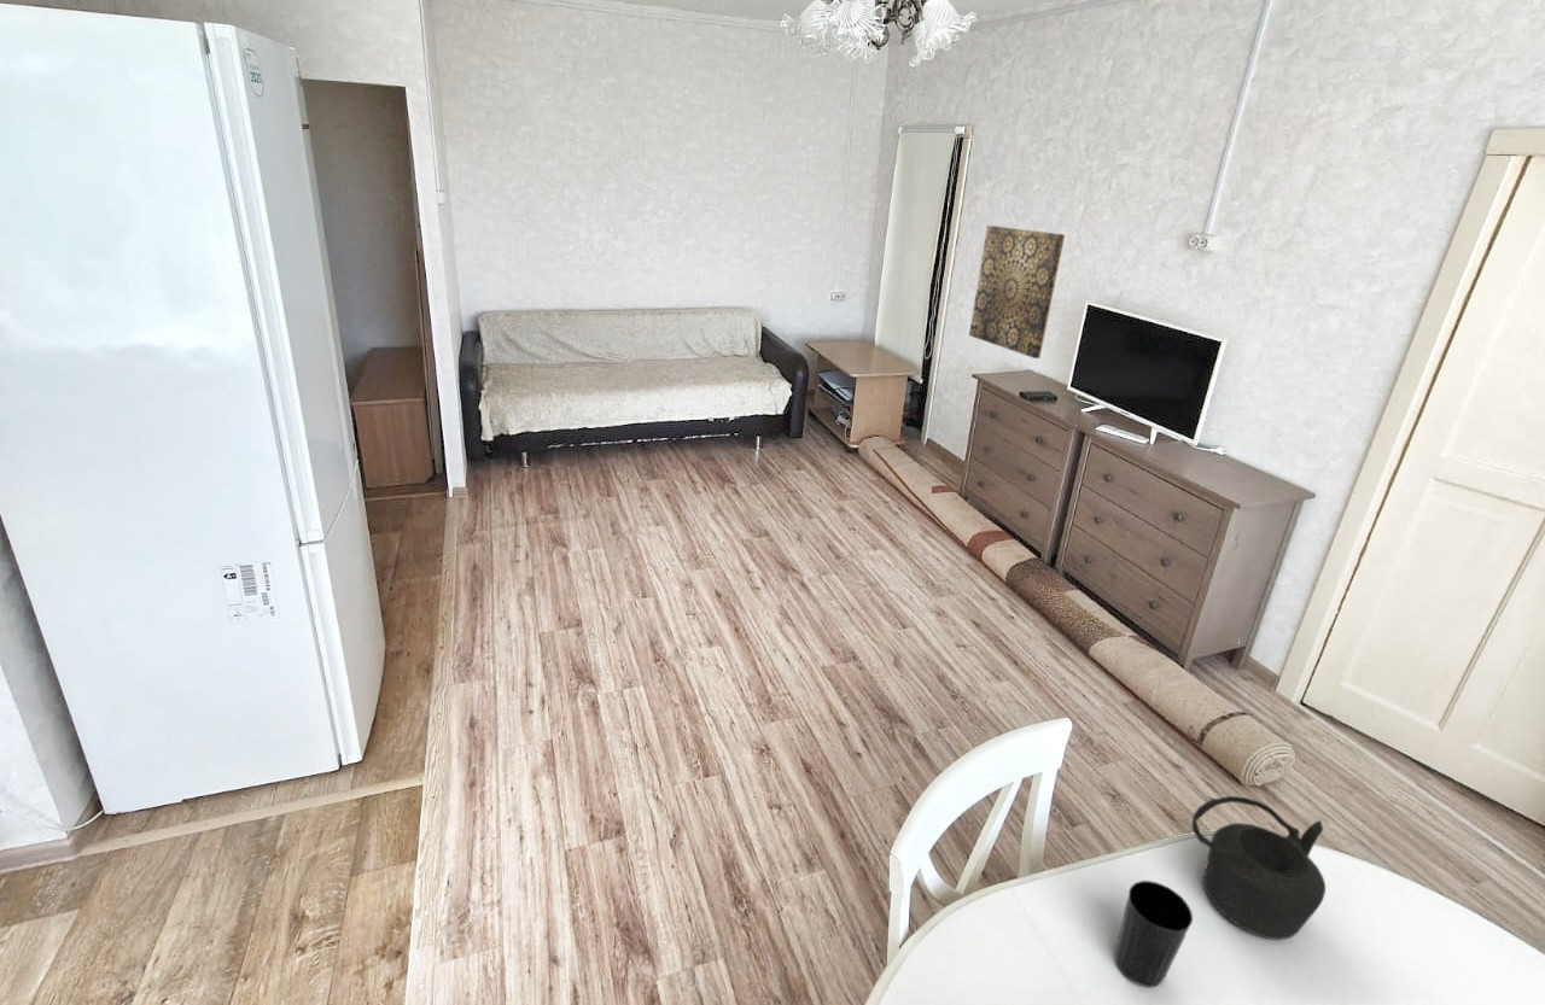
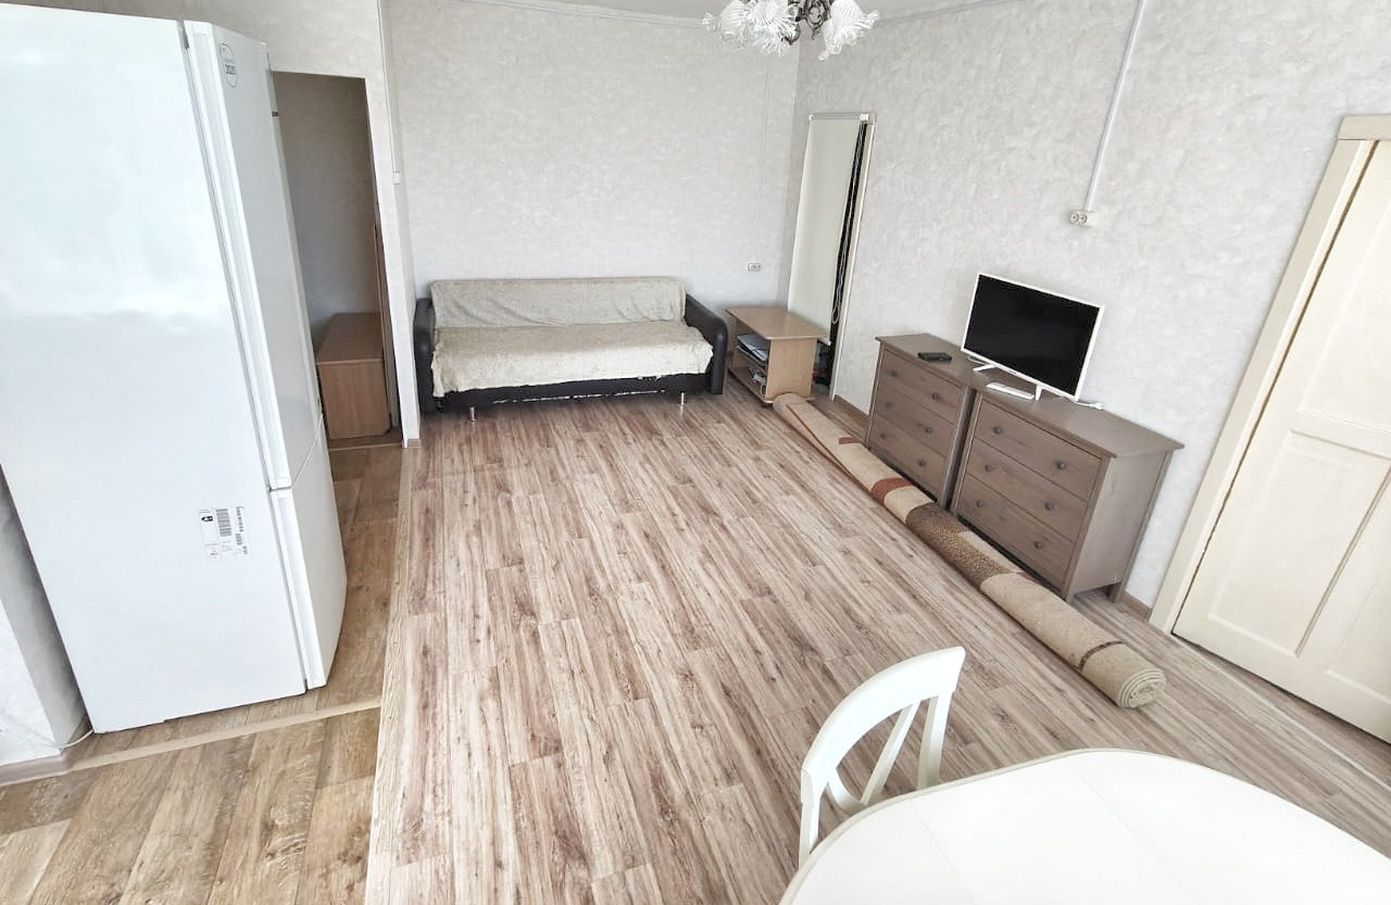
- cup (1149, 935)
- teapot (1263, 865)
- wall art (1011, 290)
